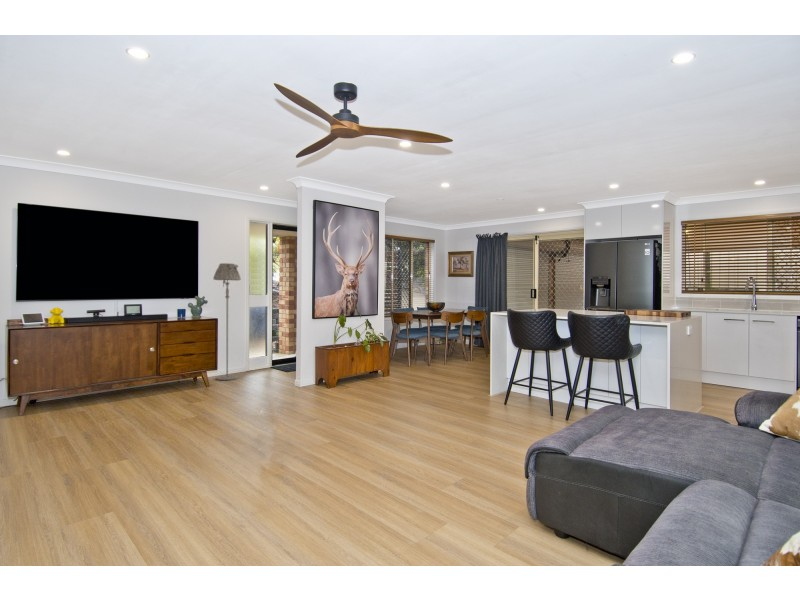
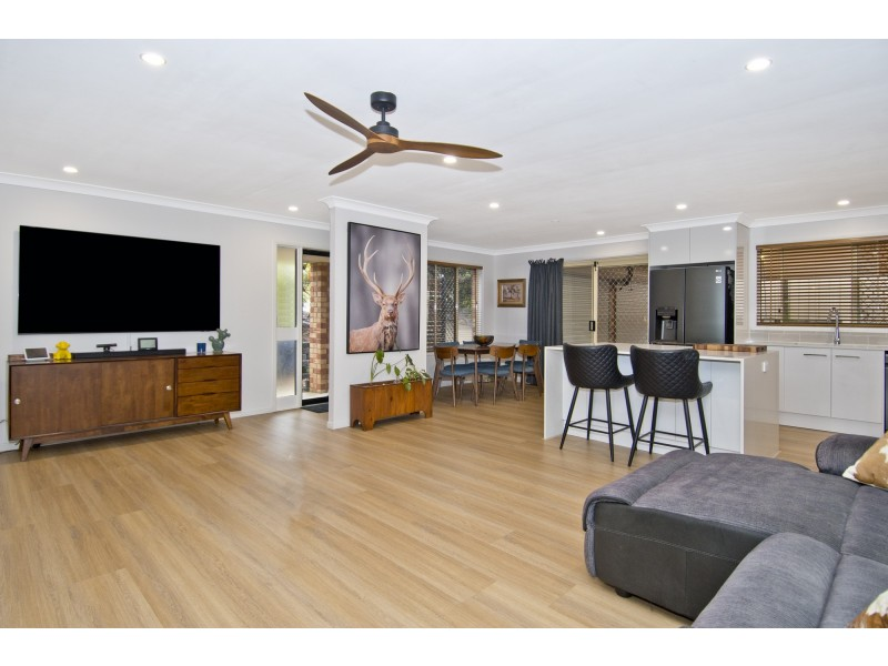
- floor lamp (227, 321)
